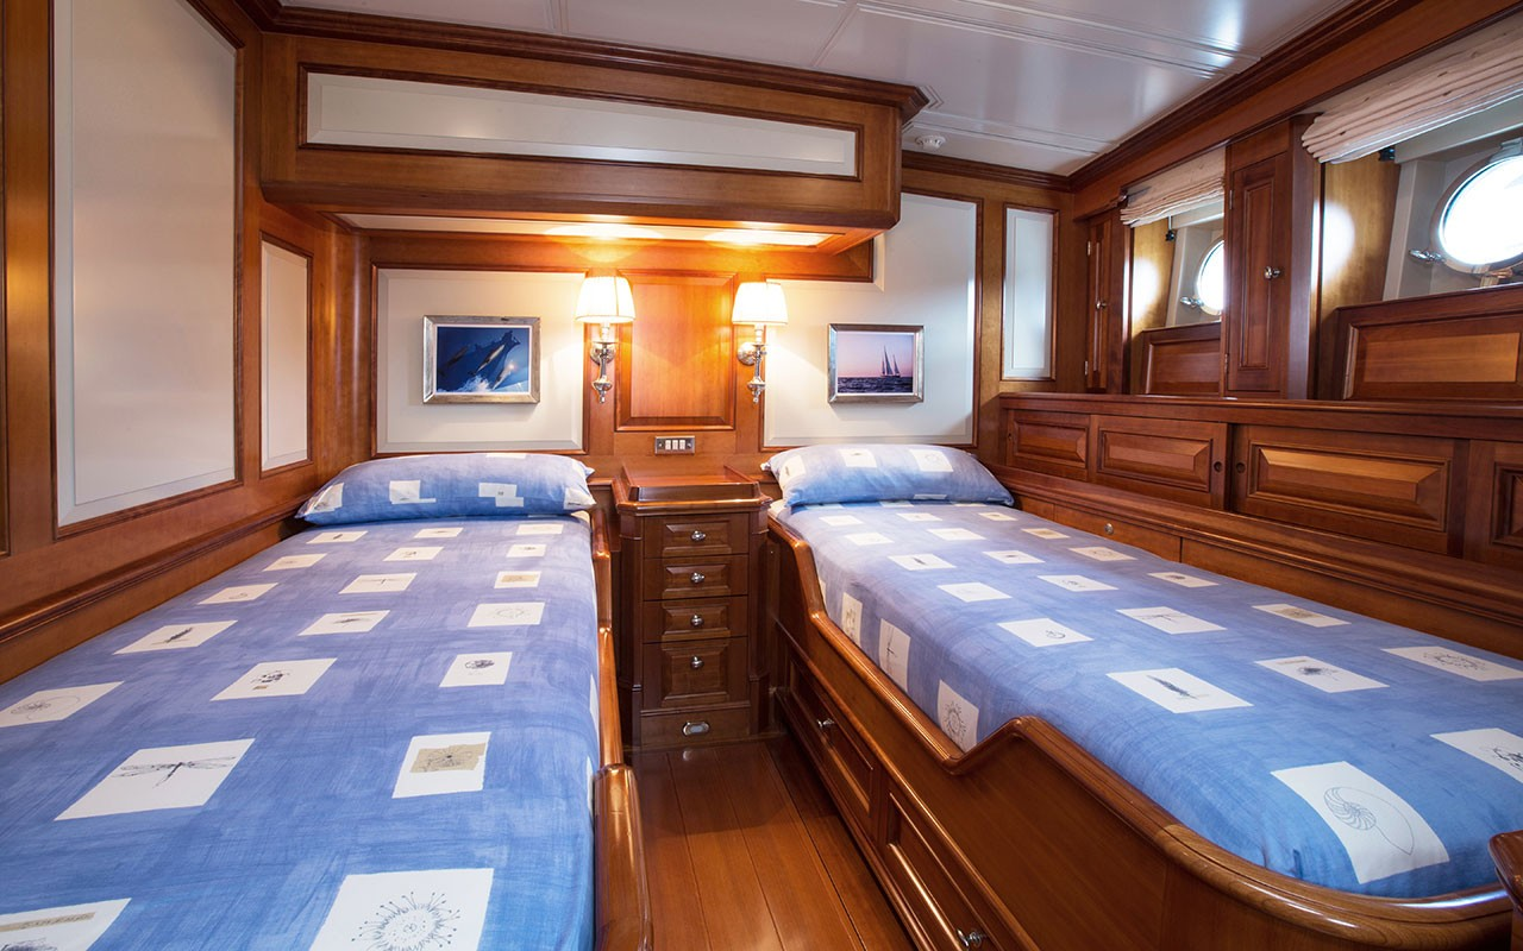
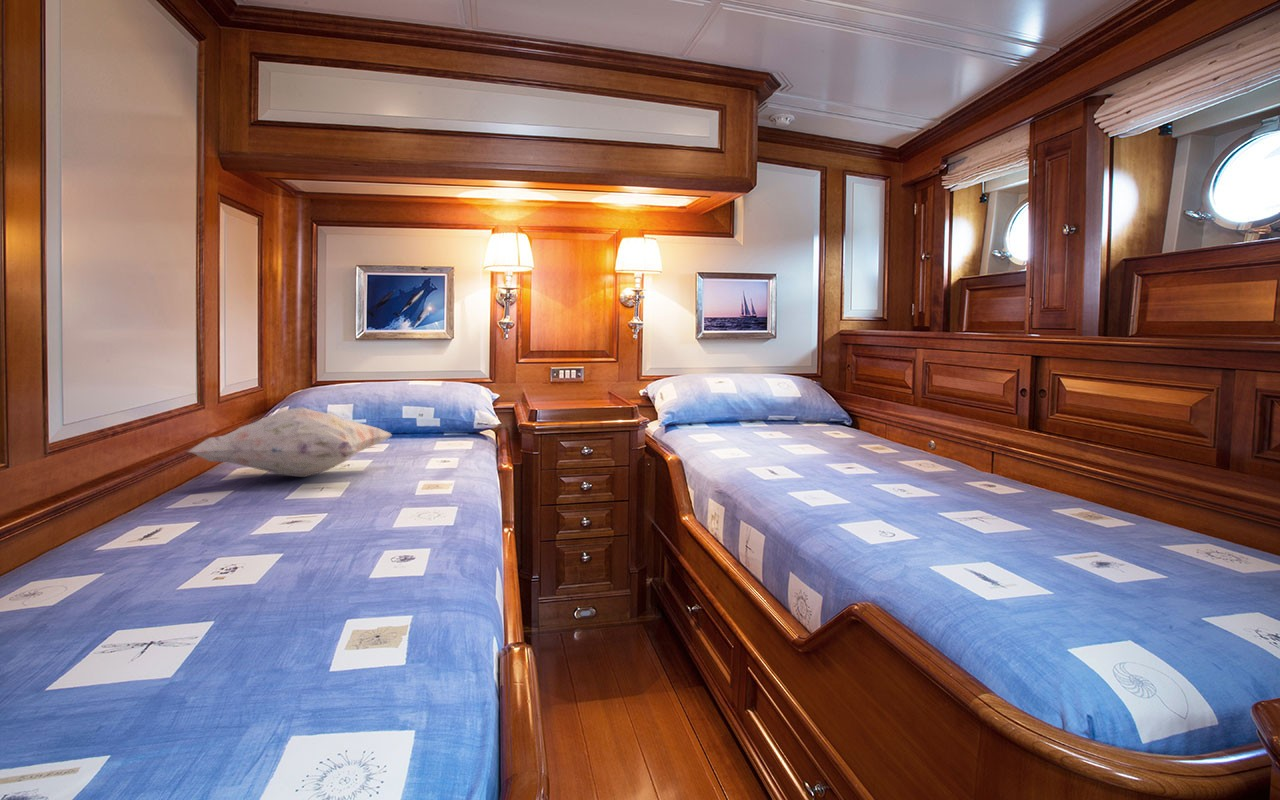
+ decorative pillow (300, 442)
